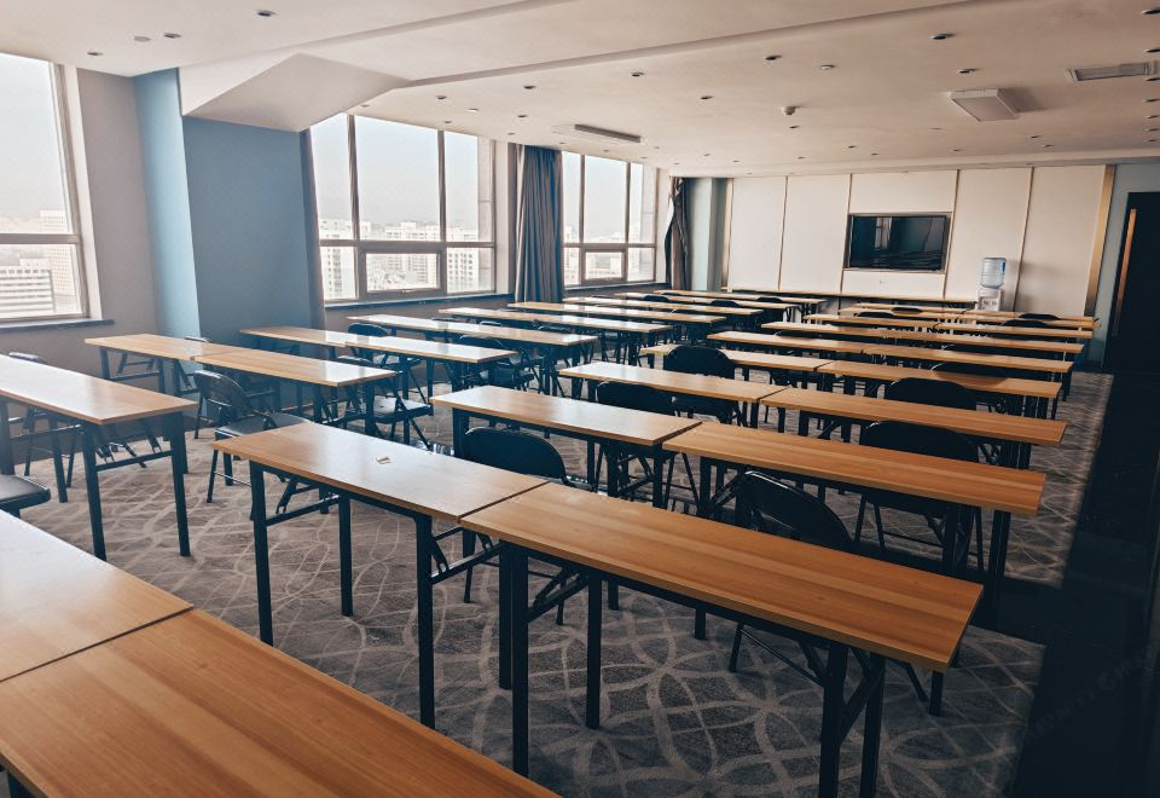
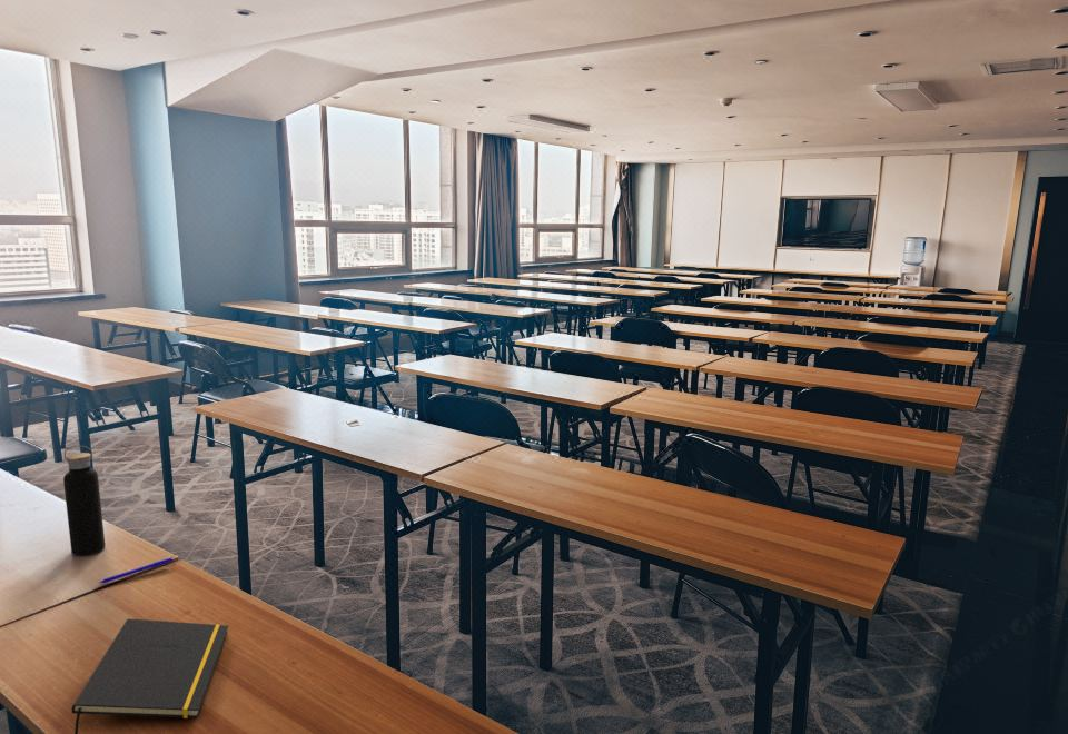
+ pen (136, 571)
+ notepad (159, 664)
+ water bottle (82, 498)
